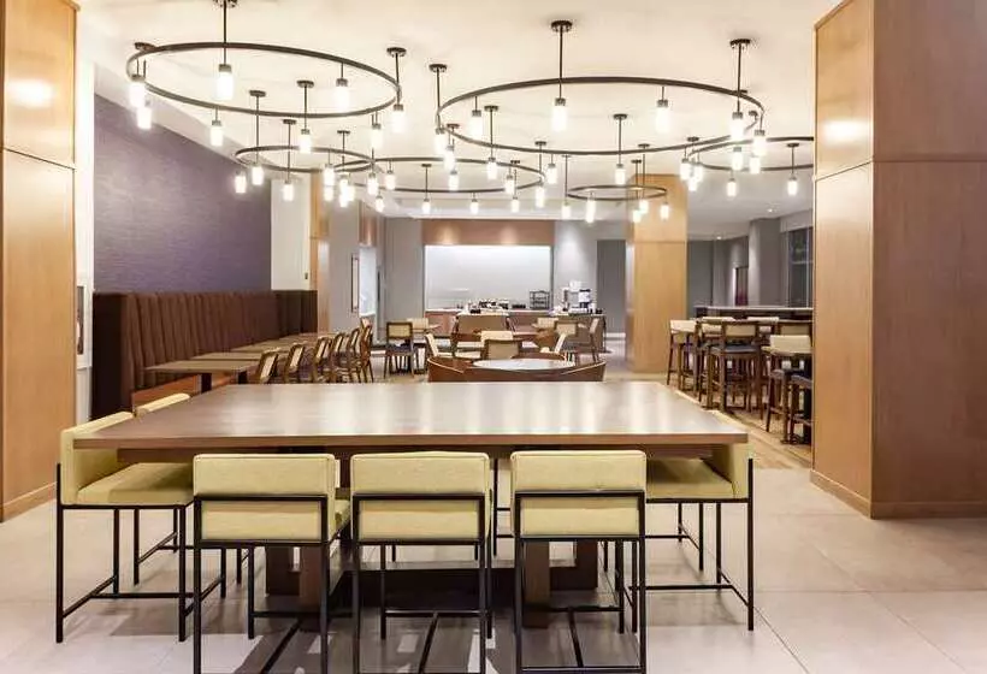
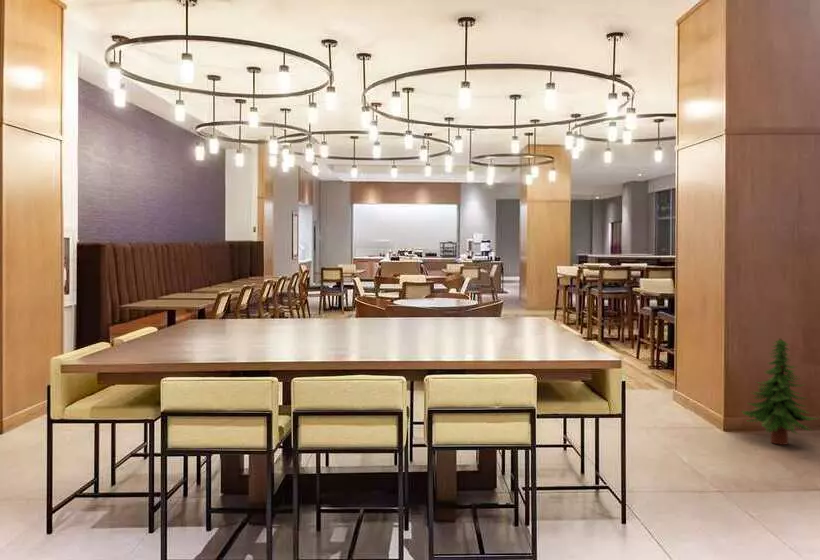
+ tree (779, 390)
